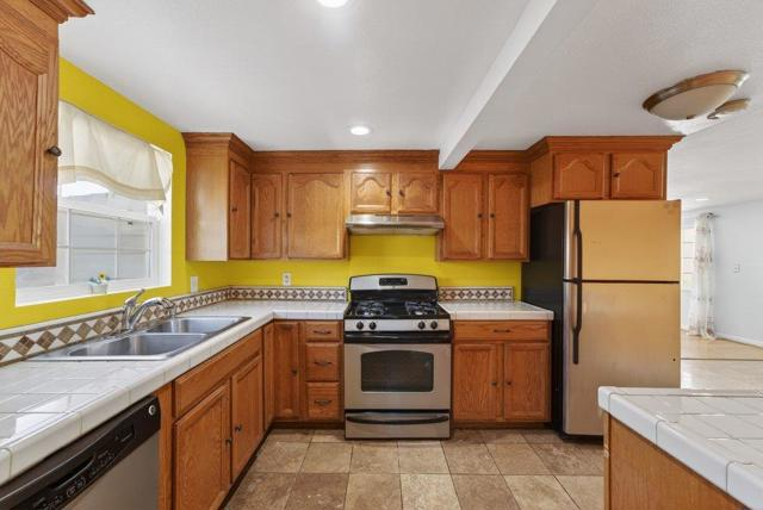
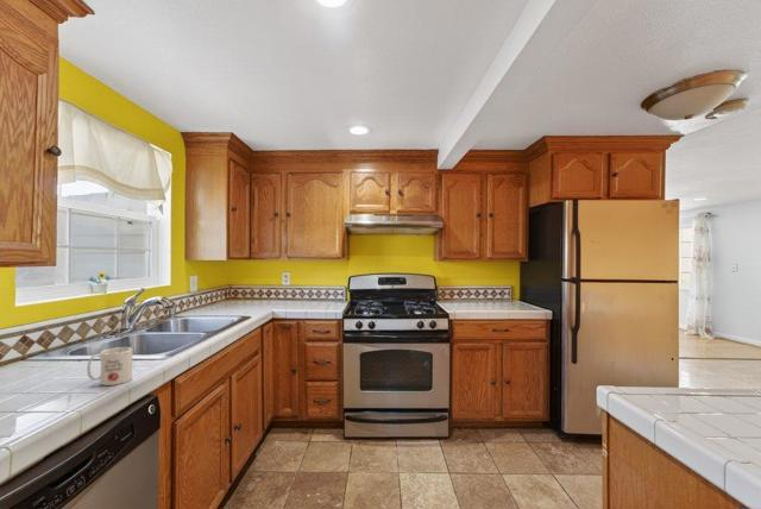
+ mug (109, 365)
